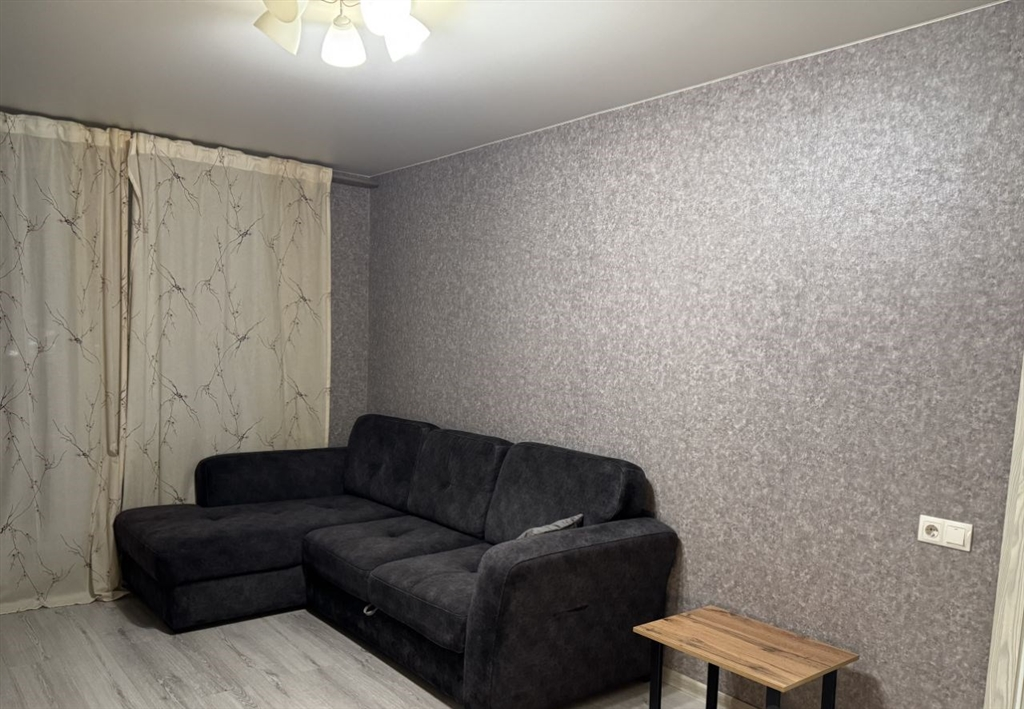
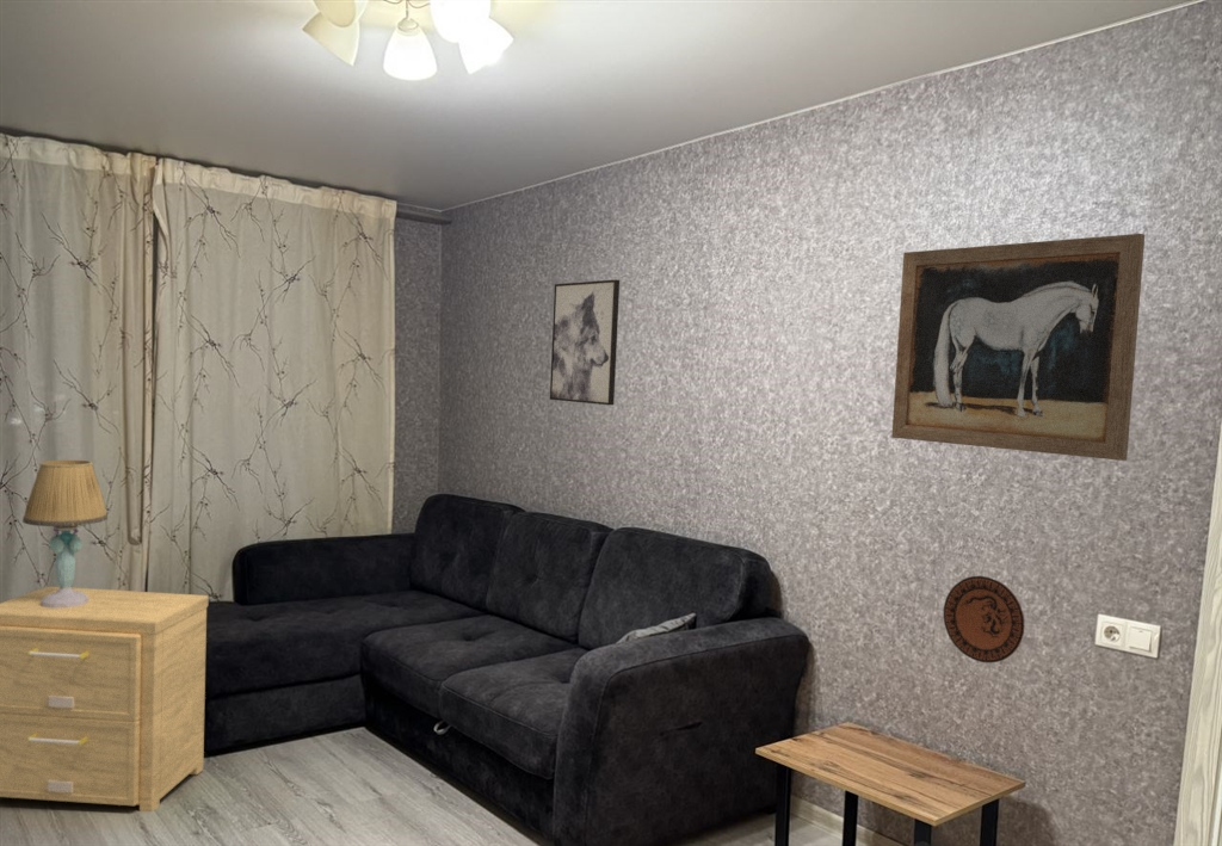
+ table lamp (66, 532)
+ wall art (582, 342)
+ side table (92, 697)
+ decorative plate (982, 618)
+ wall art (1005, 346)
